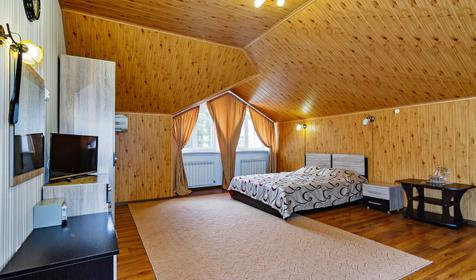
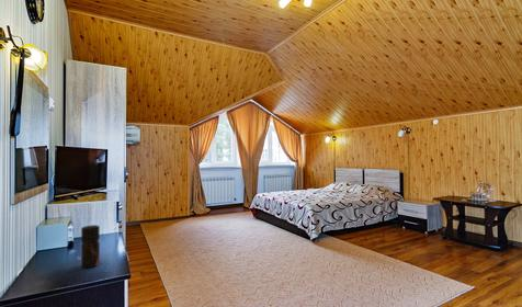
+ pepper grinder (90, 246)
